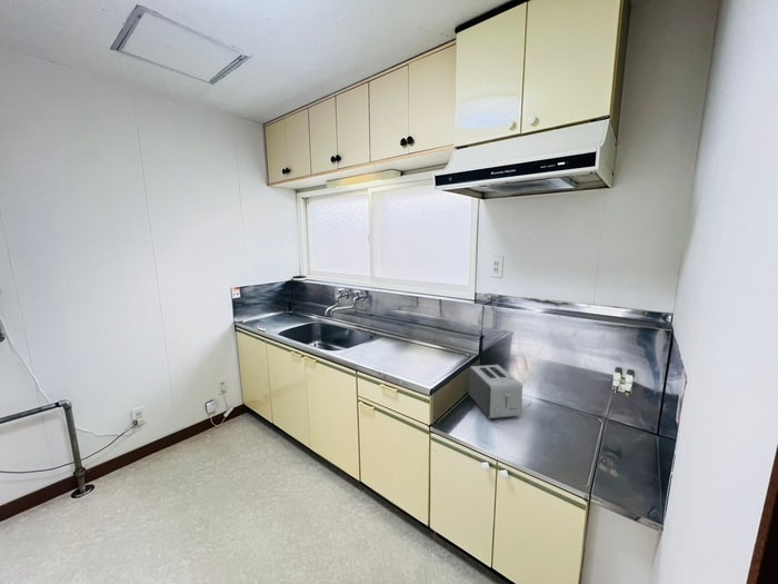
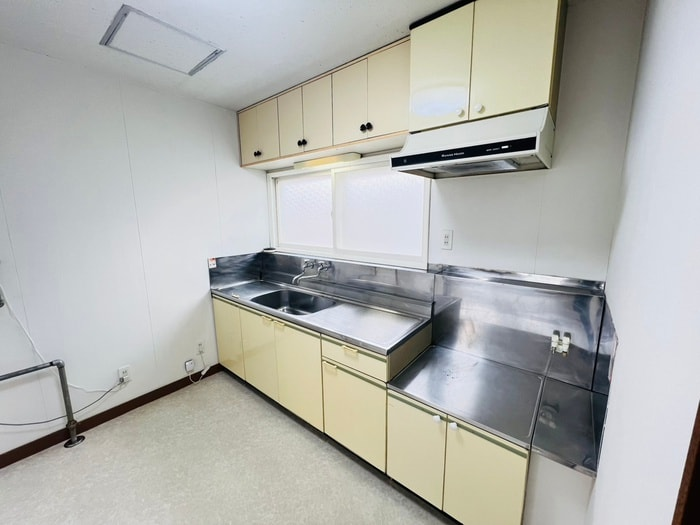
- toaster (495, 390)
